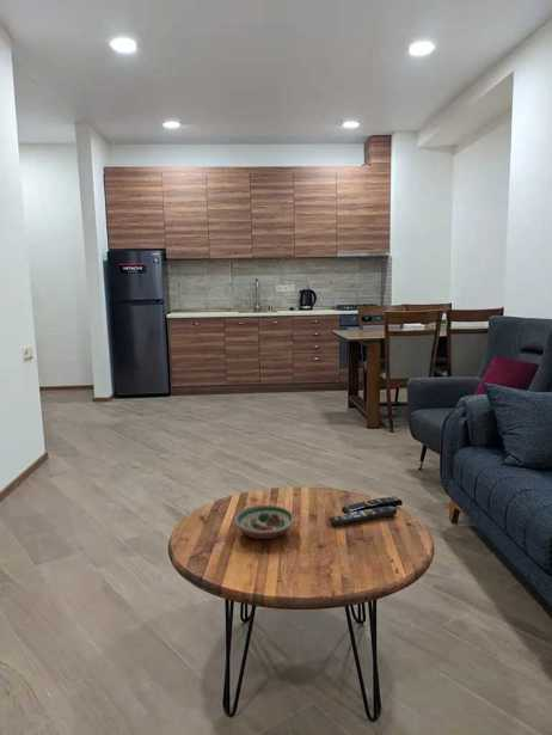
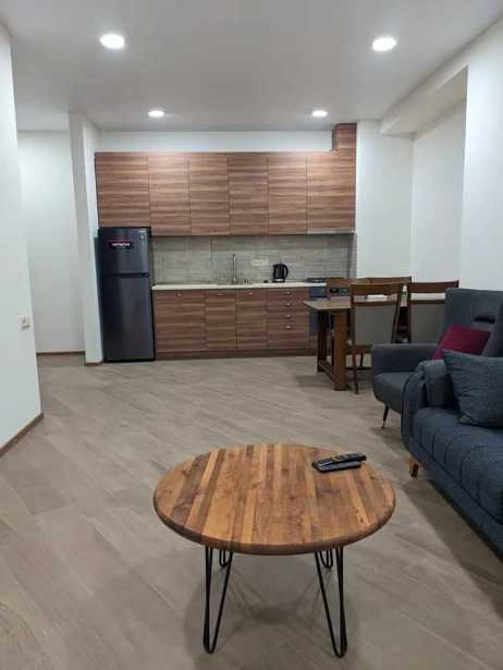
- decorative bowl (264, 525)
- remote control (362, 515)
